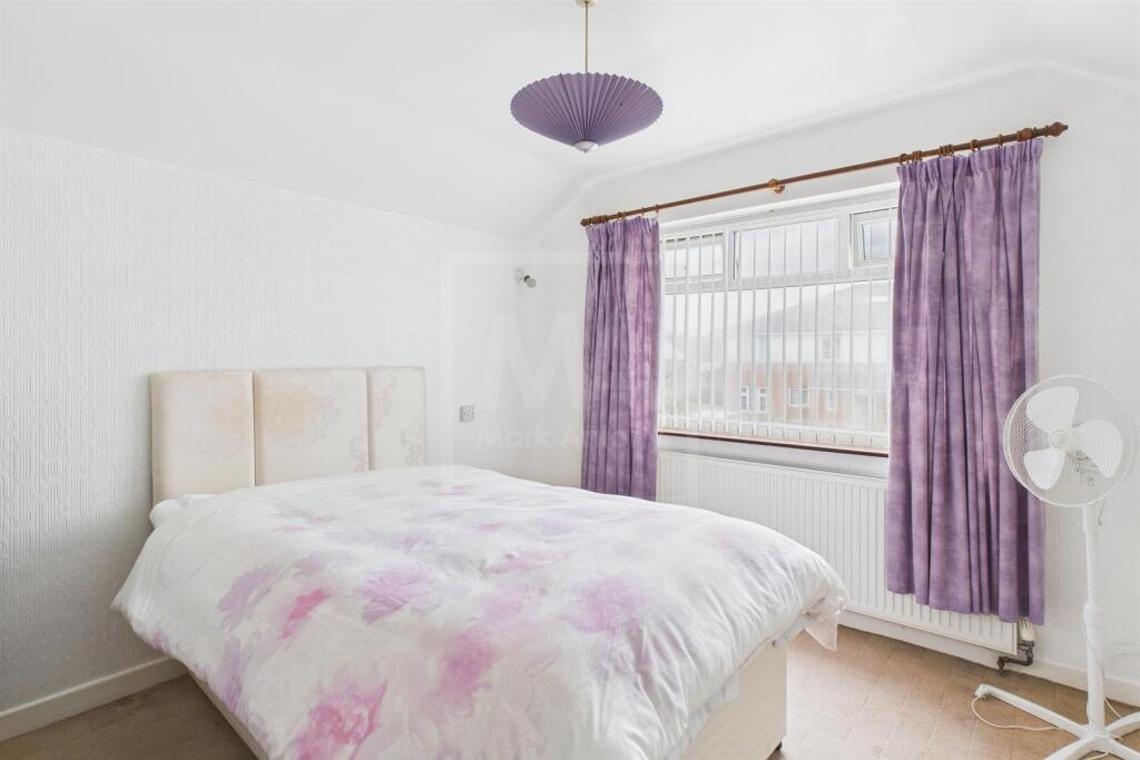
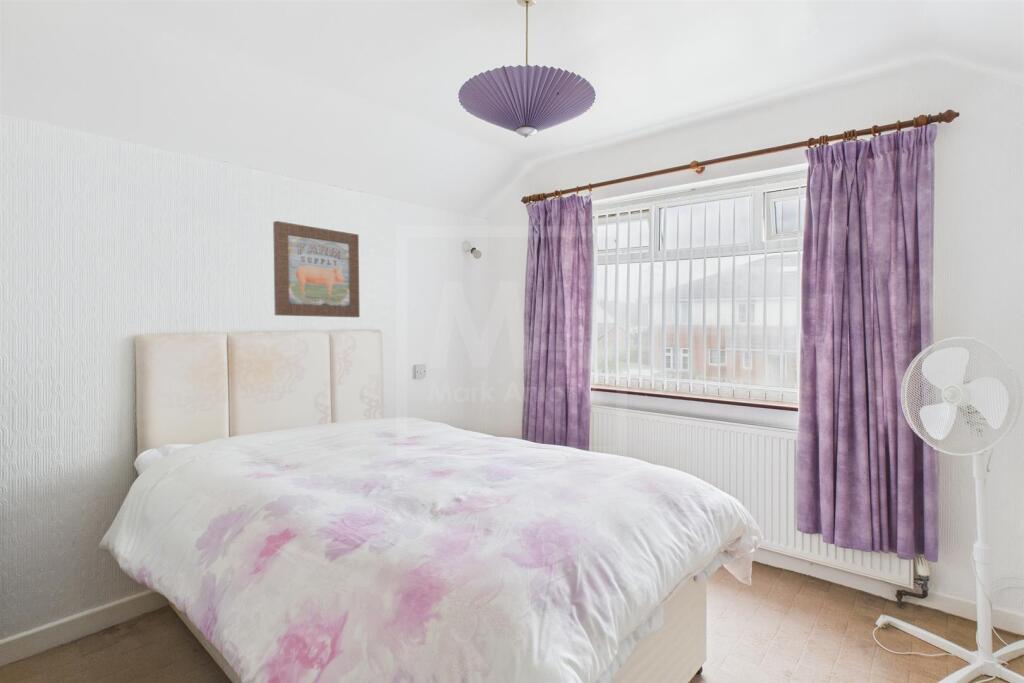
+ wall art (319, 272)
